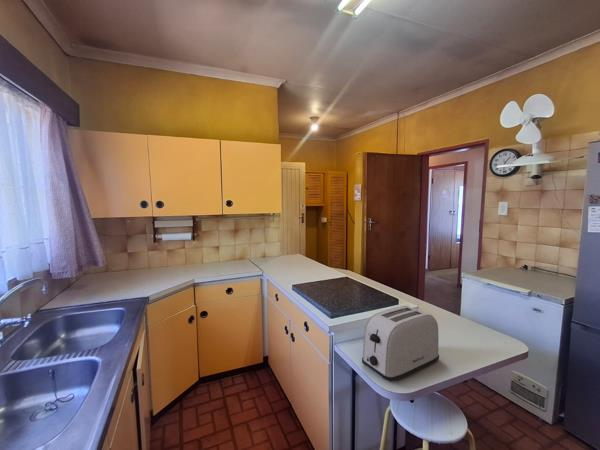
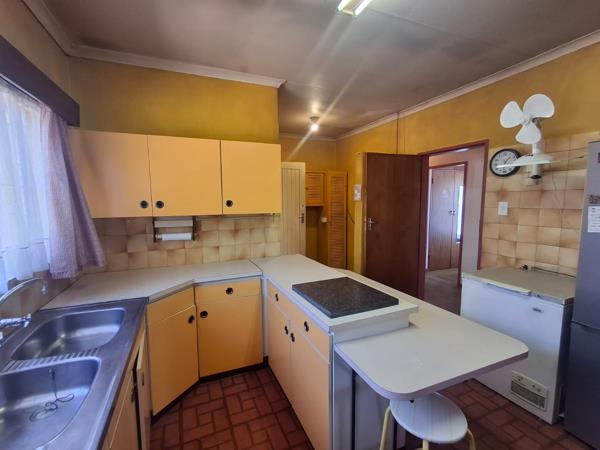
- toaster (400, 338)
